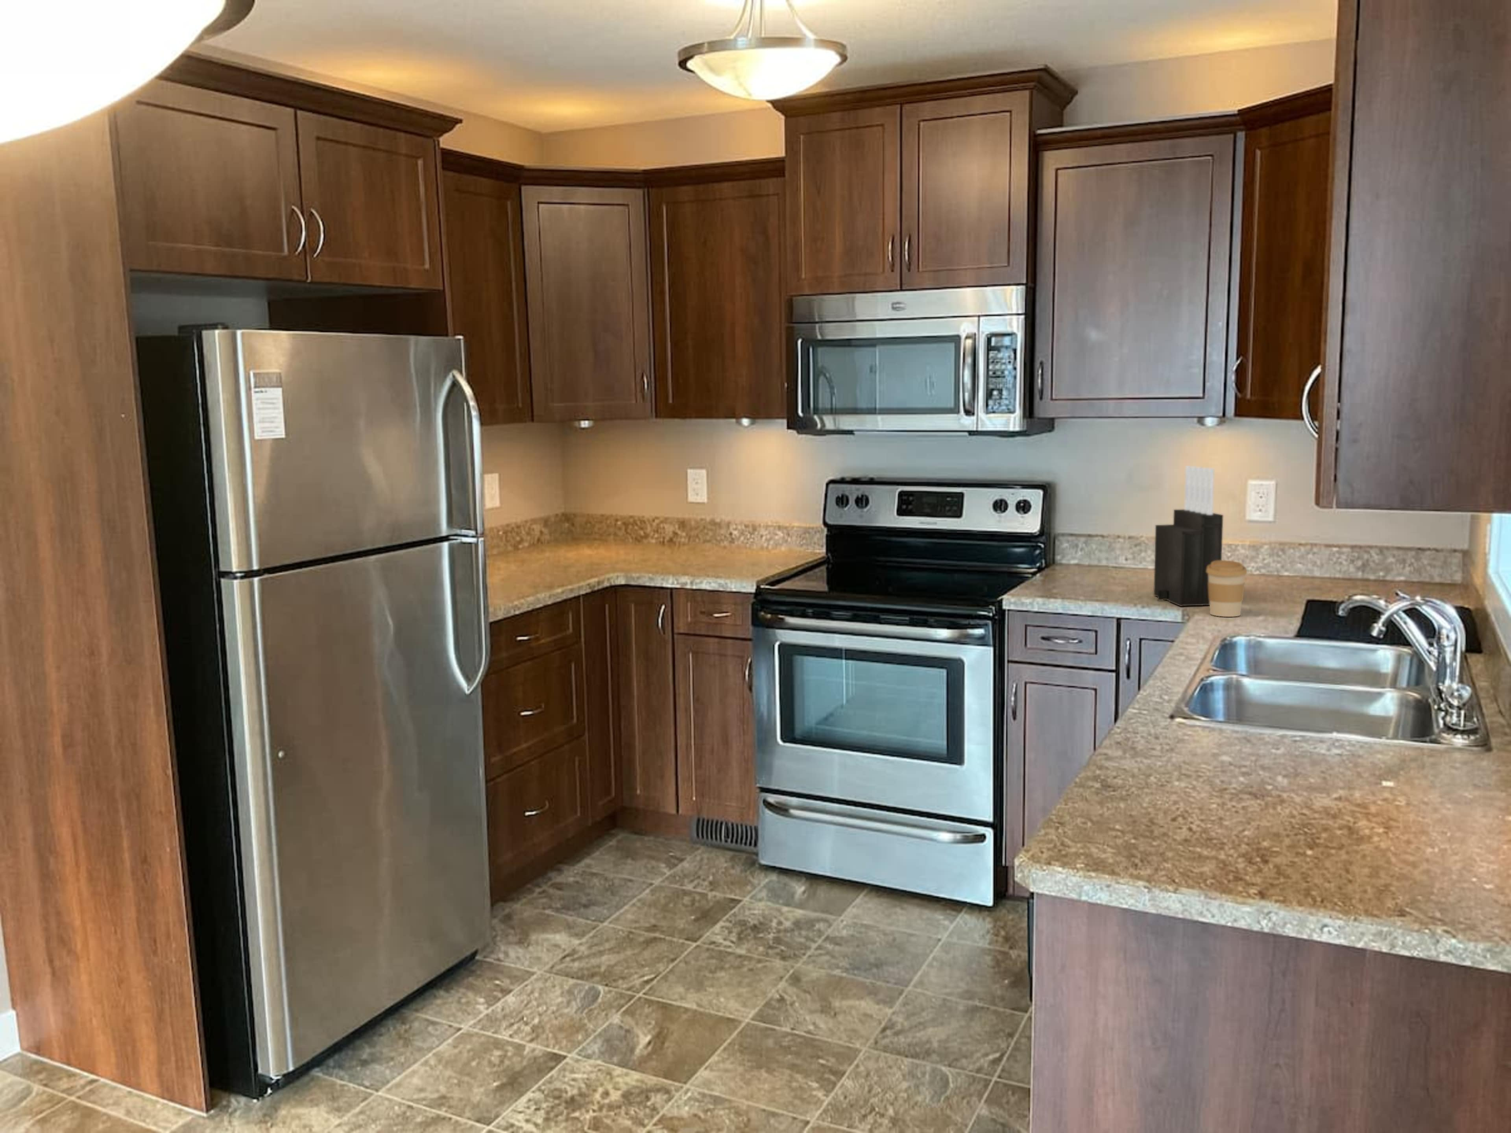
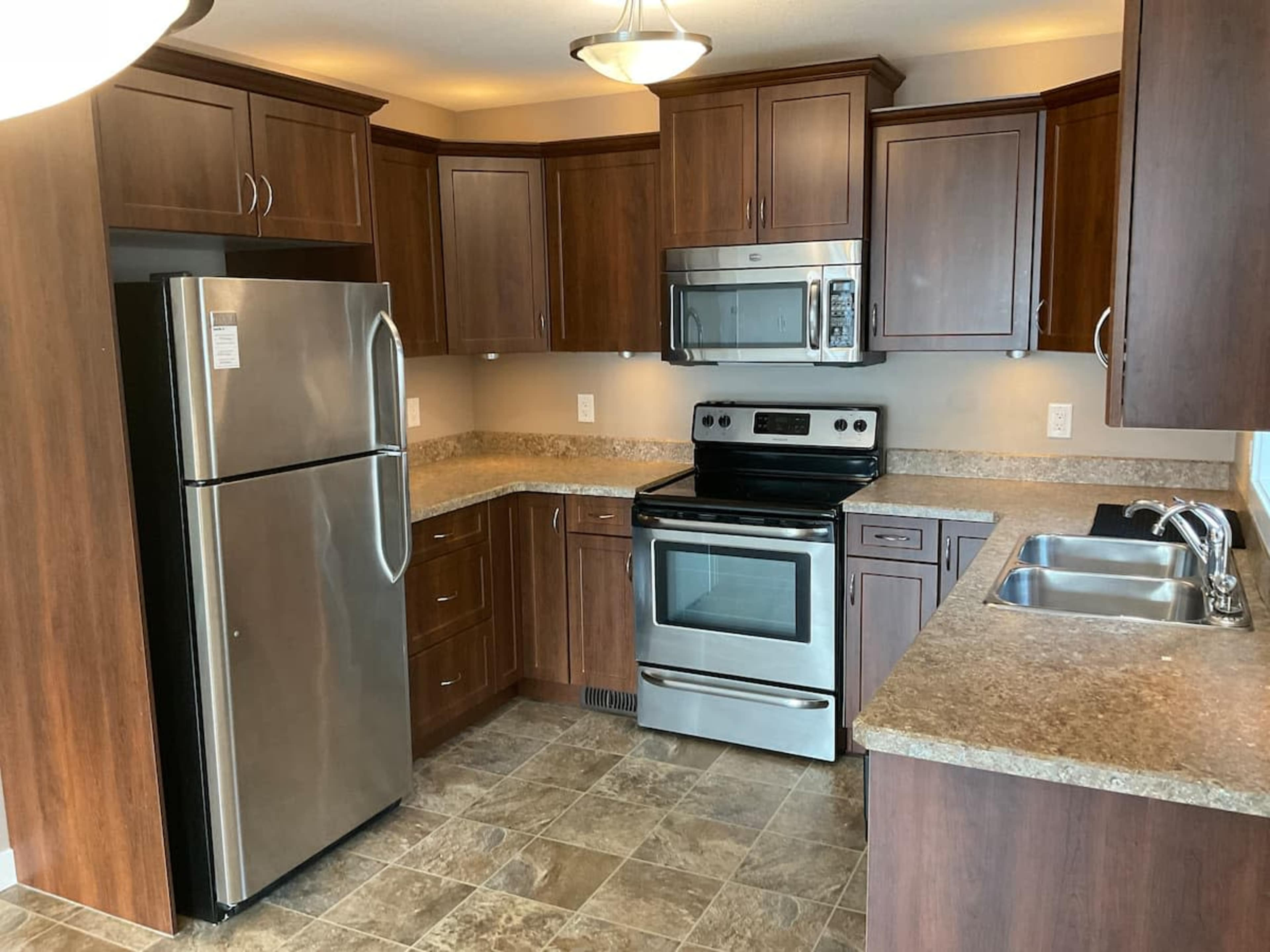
- coffee cup (1225, 588)
- knife block (1184, 534)
